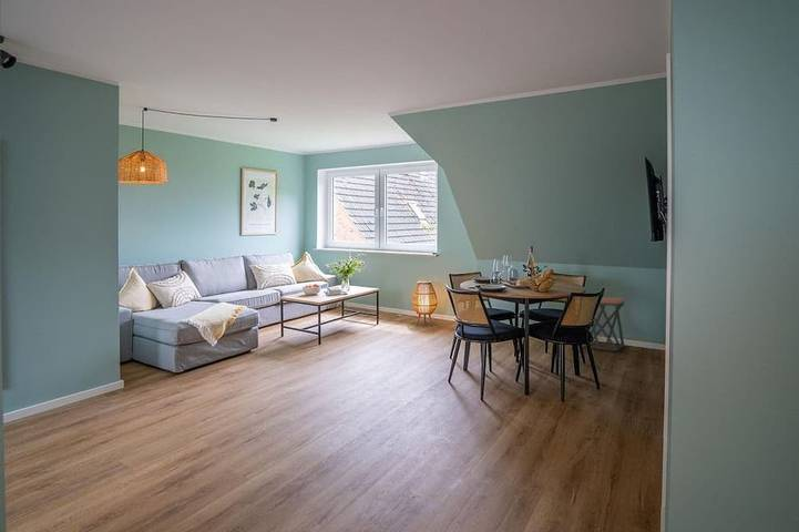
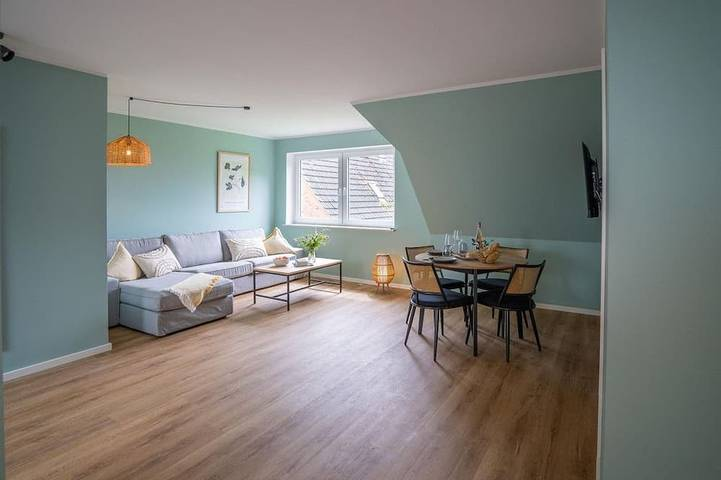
- stool (604, 324)
